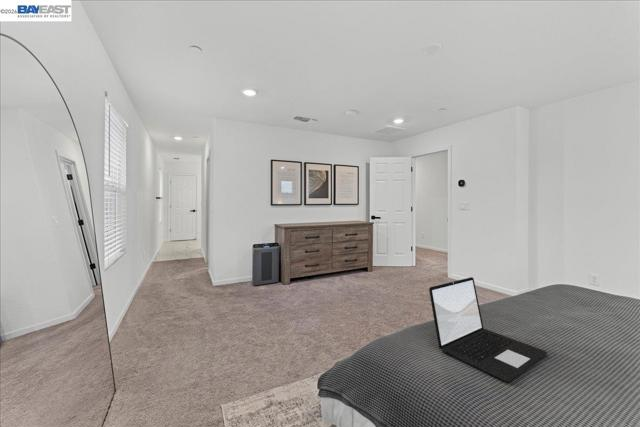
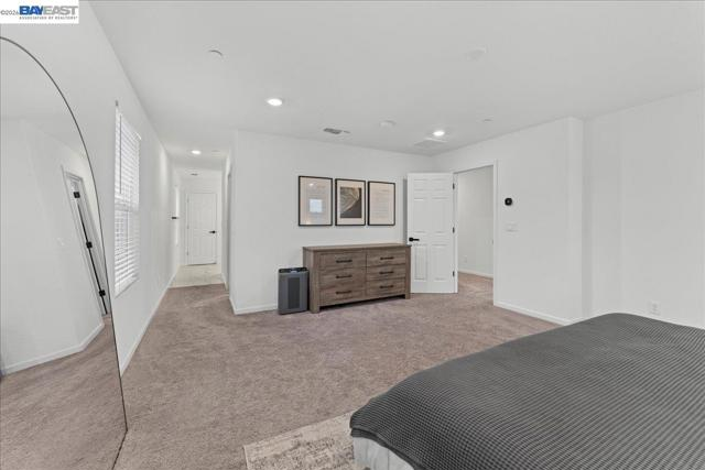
- laptop (481, 319)
